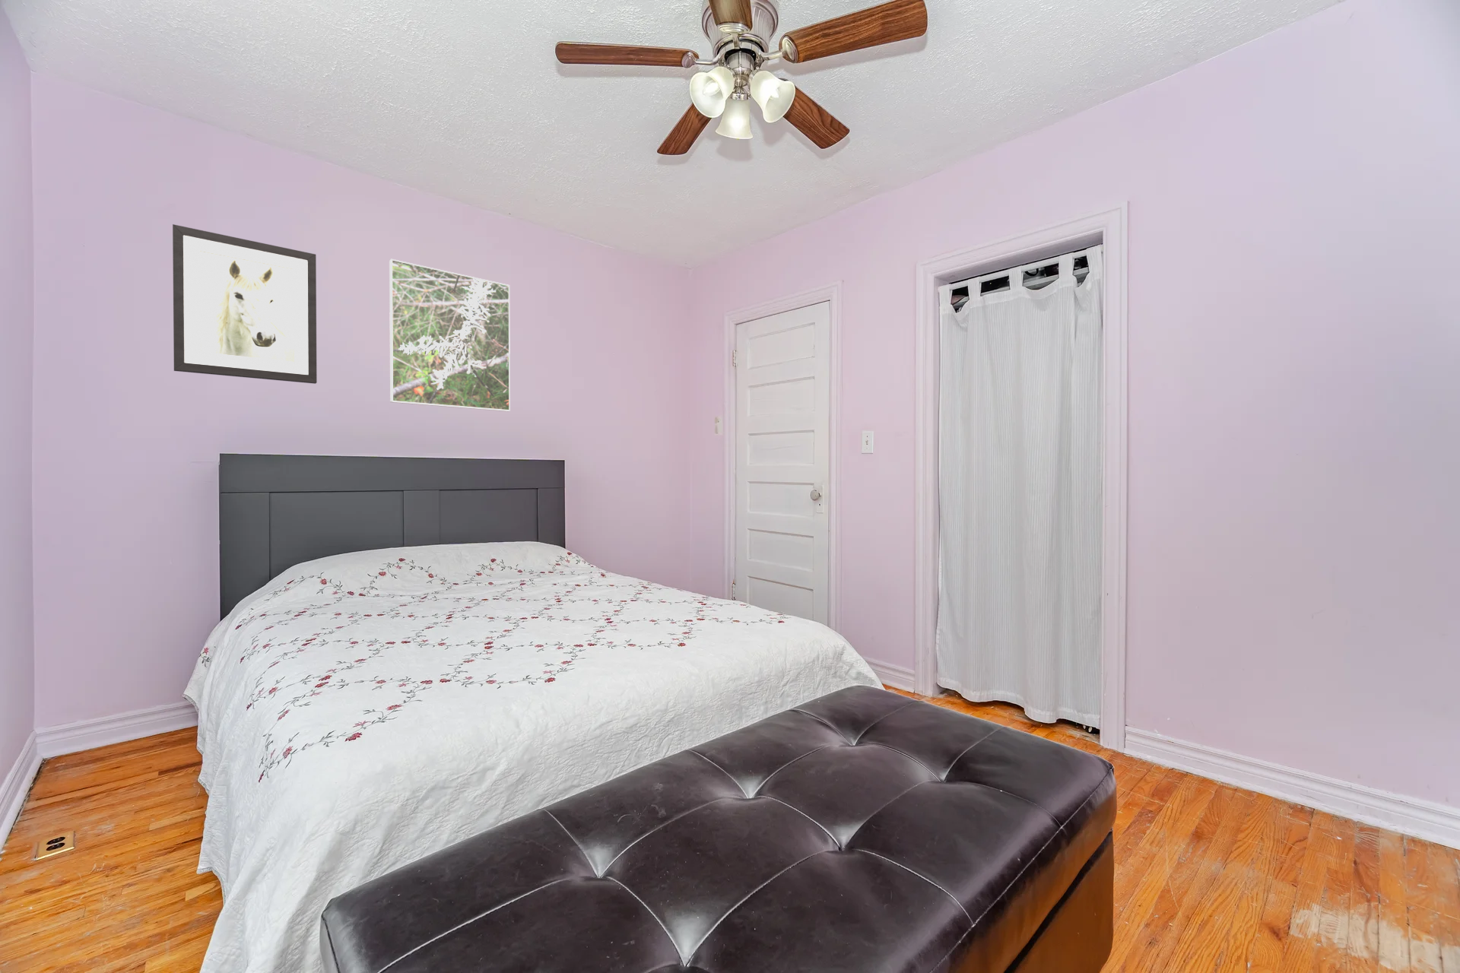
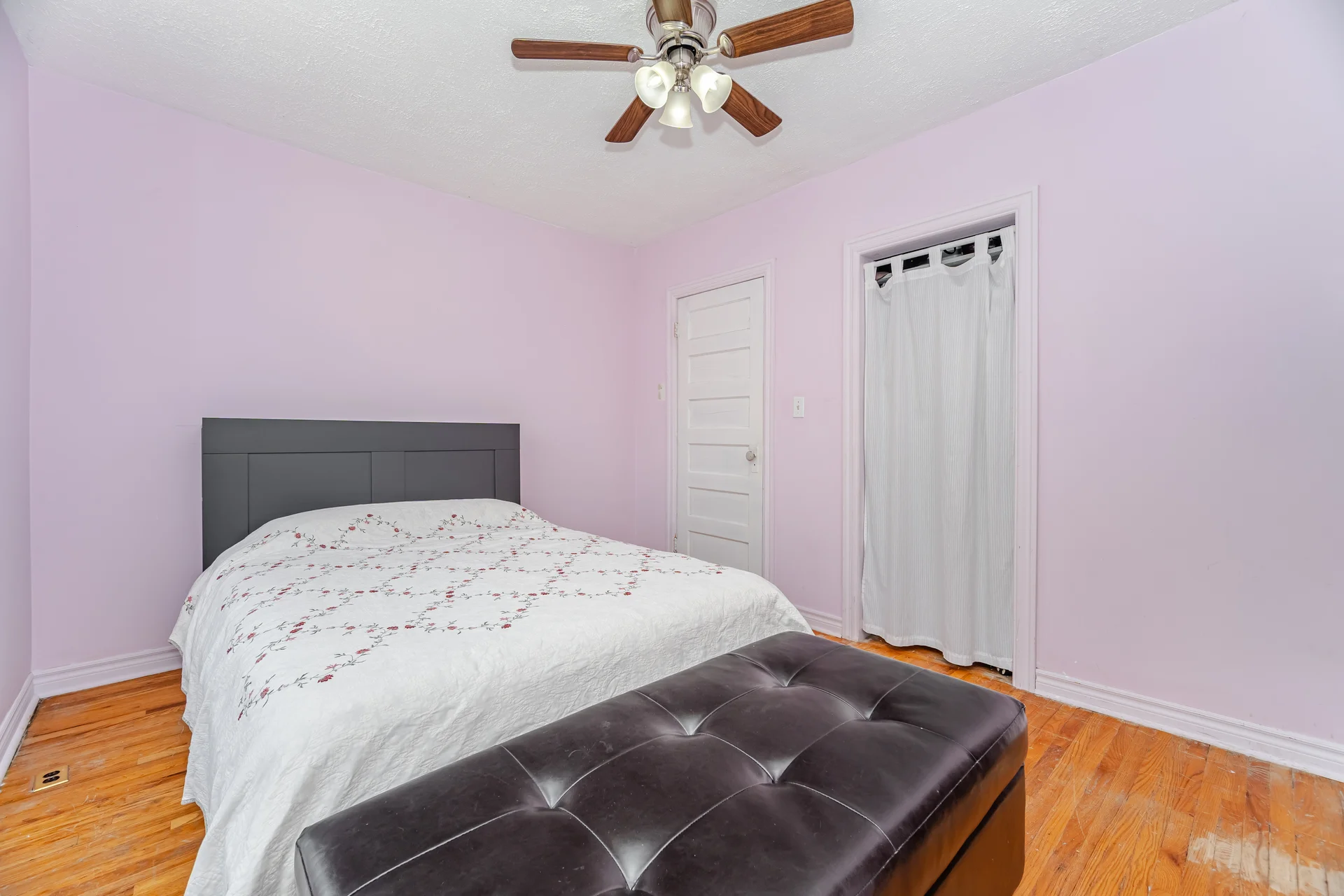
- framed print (453, 340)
- wall art (249, 308)
